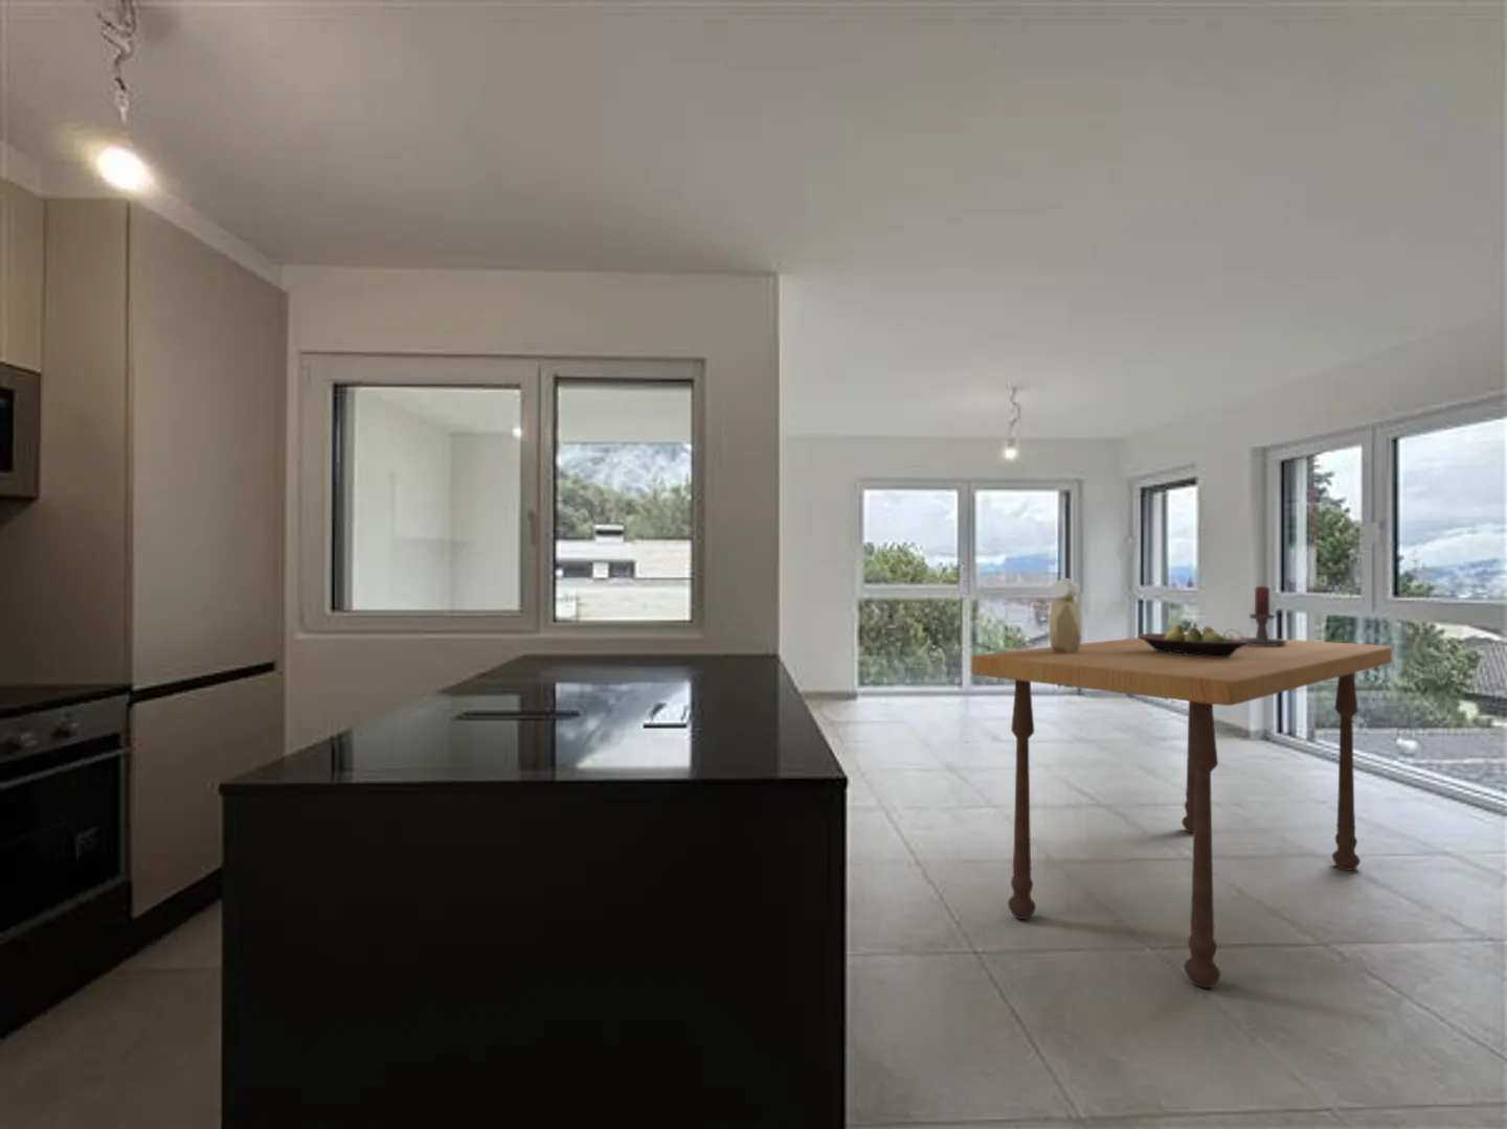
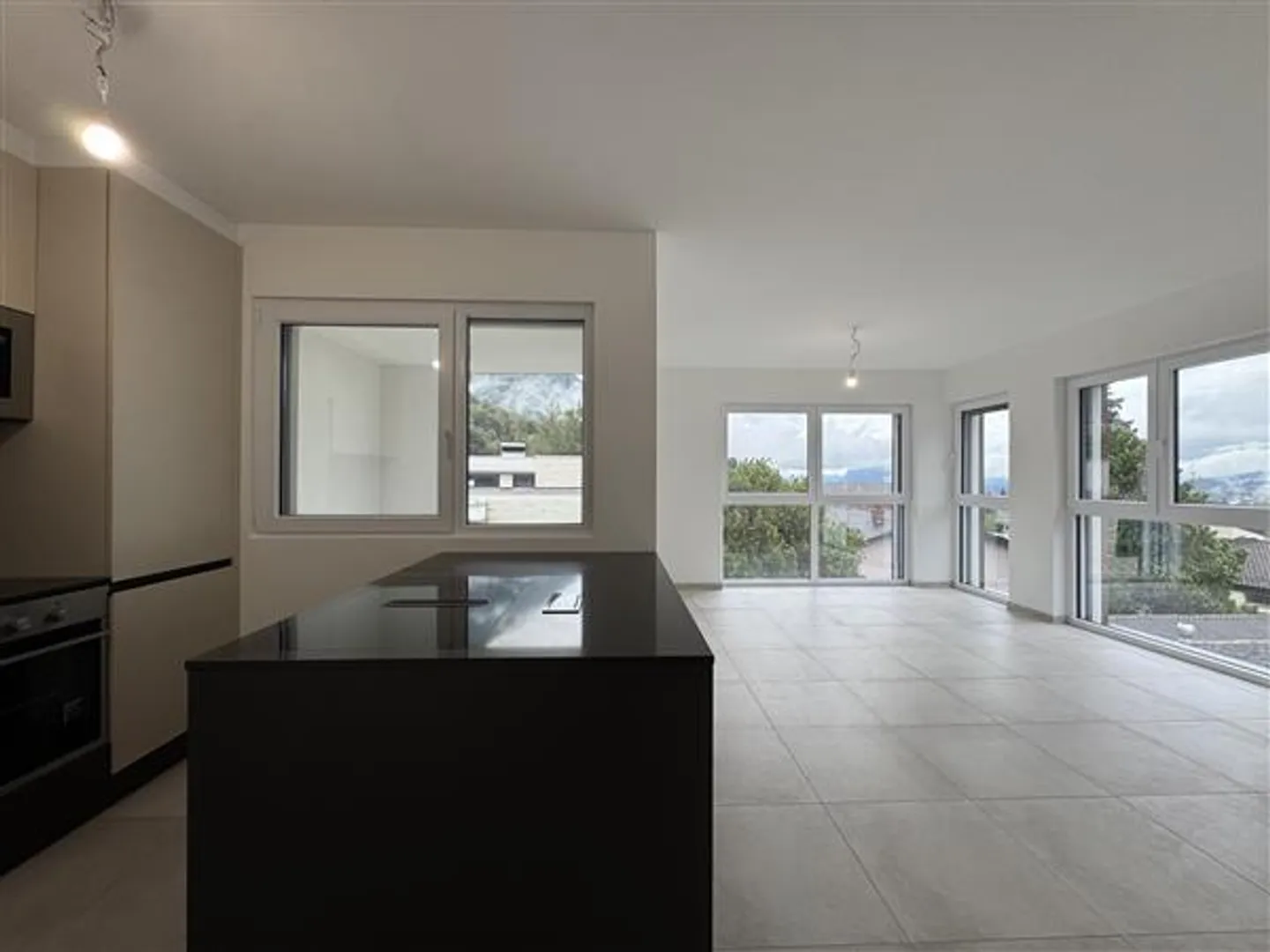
- perfume bottle (1064, 613)
- candle holder (1254, 614)
- fruit bowl (1191, 639)
- dining table (1197, 770)
